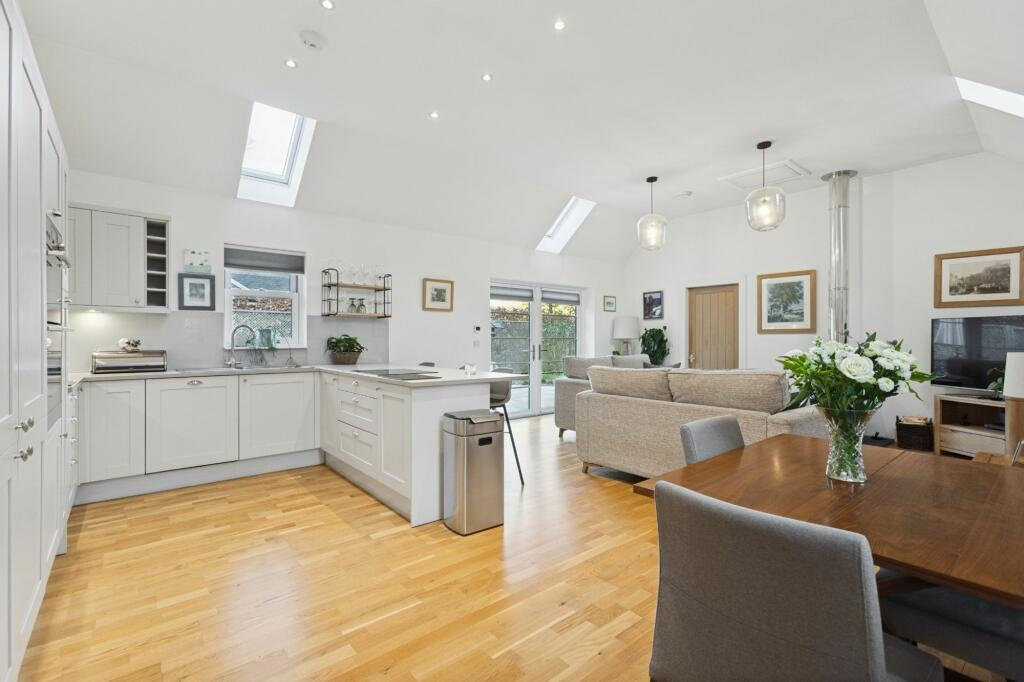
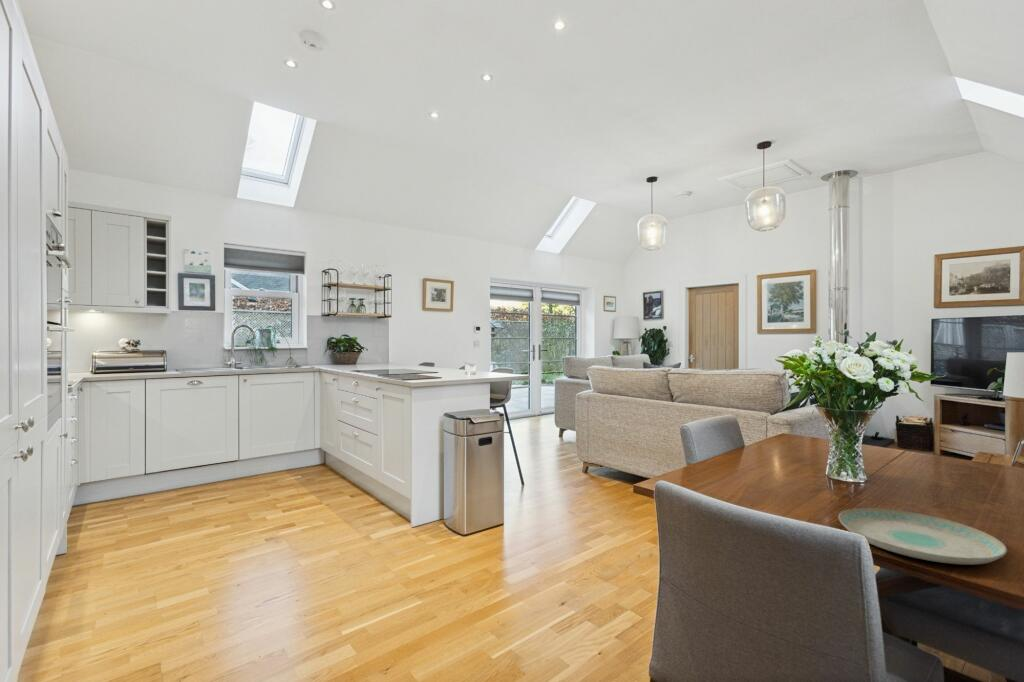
+ plate (915, 534)
